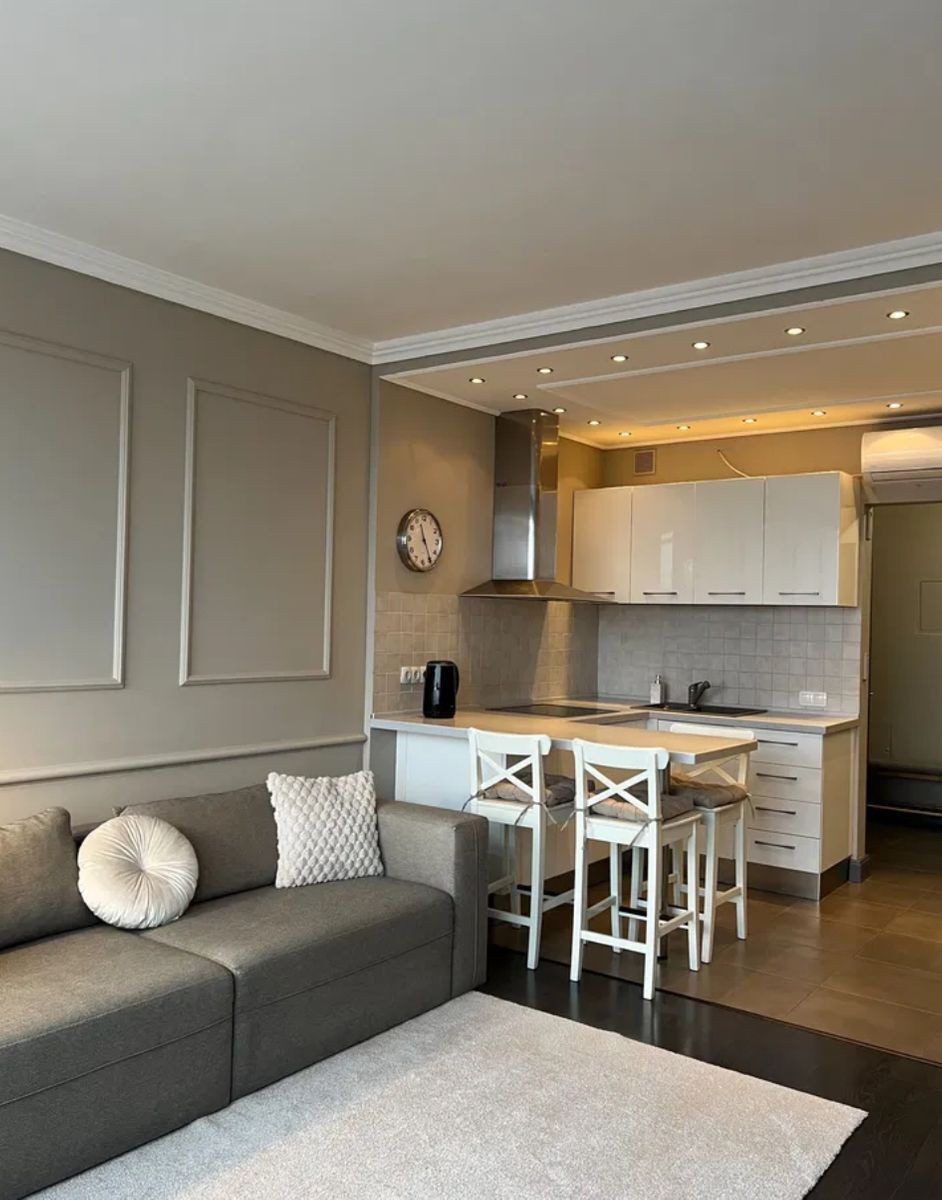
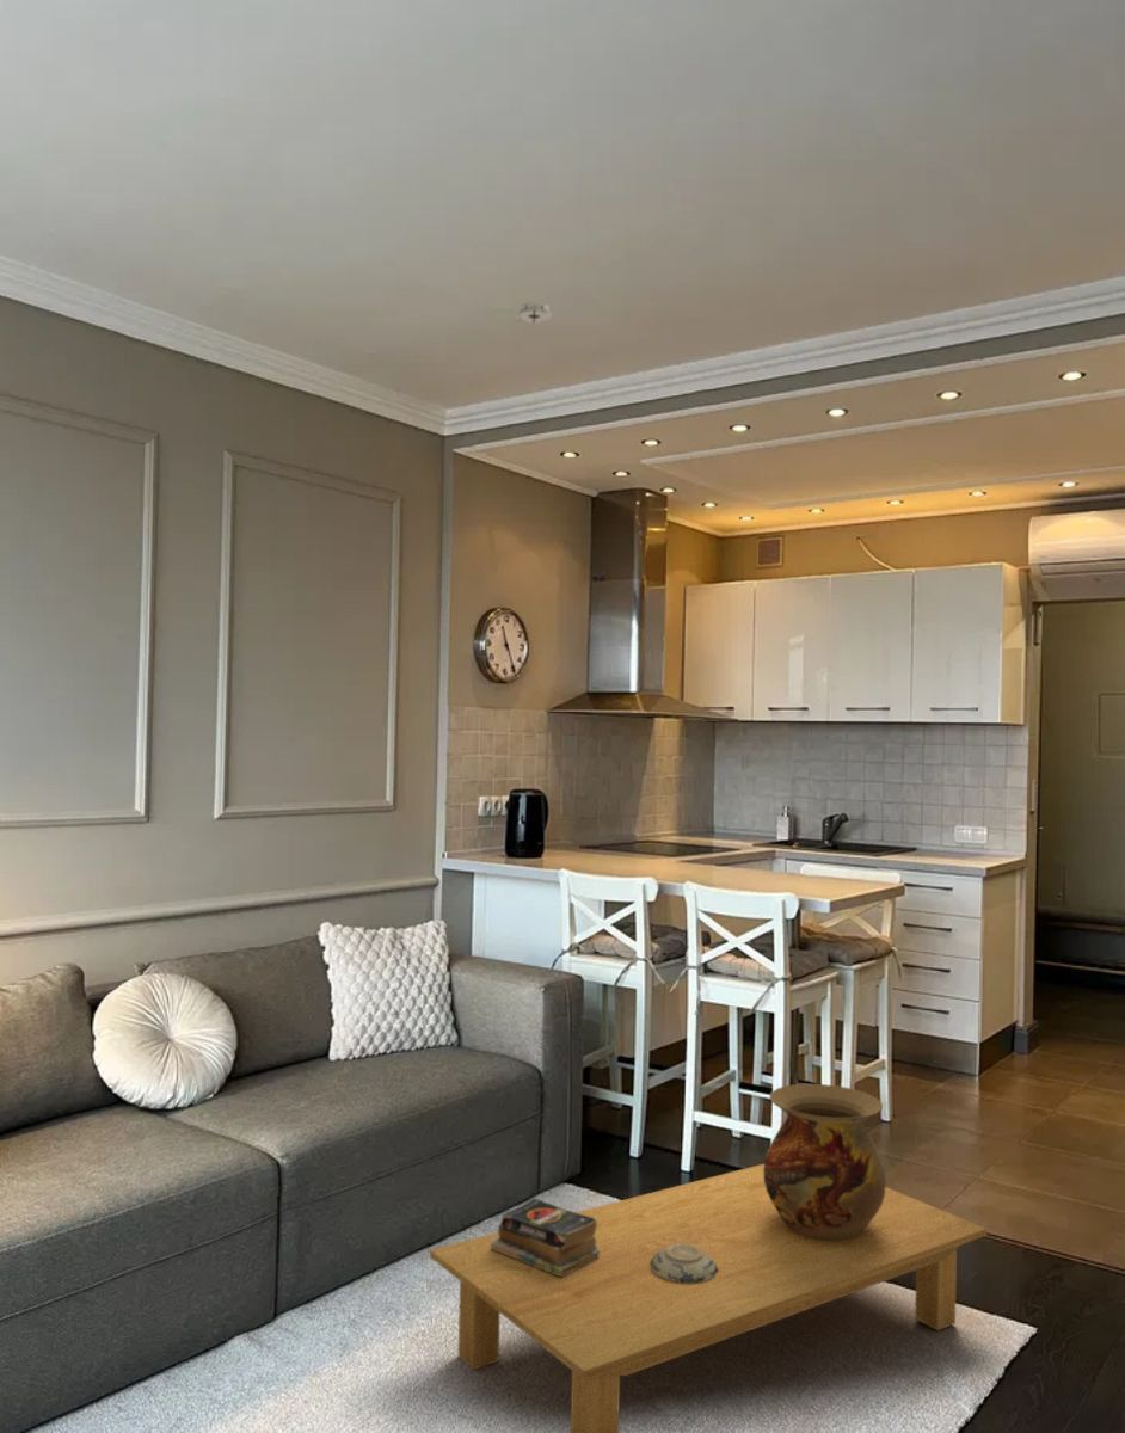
+ books (545, 1234)
+ vase (824, 1161)
+ smoke detector (533, 312)
+ coffee table (717, 1289)
+ decorative bowl (683, 1257)
